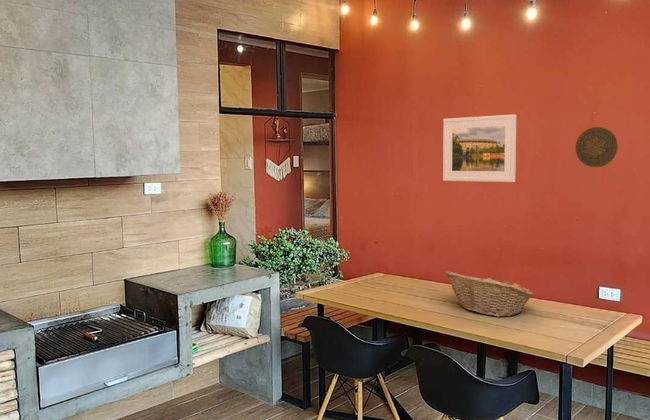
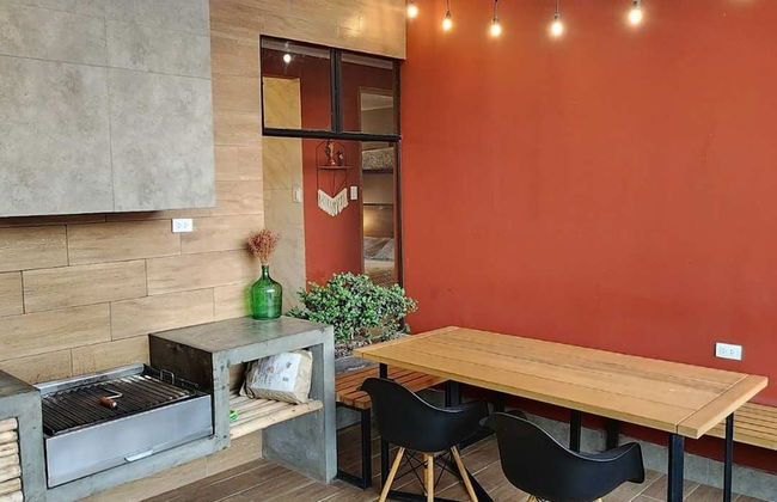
- fruit basket (487, 290)
- decorative plate (595, 147)
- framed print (478, 149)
